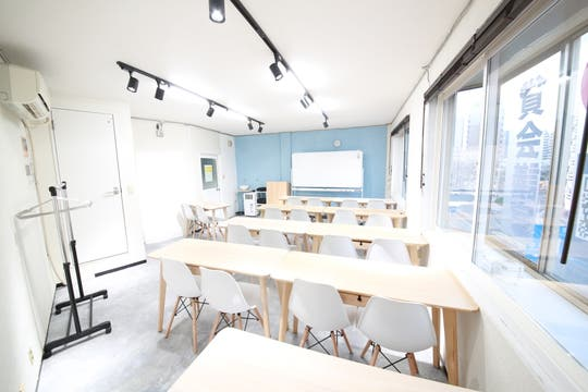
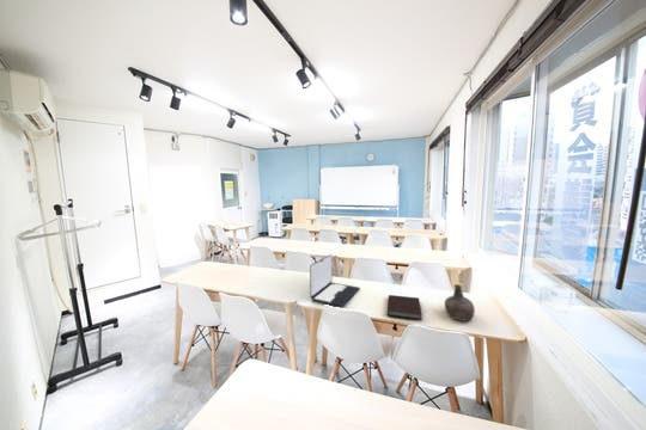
+ bottle (458, 300)
+ notebook (403, 306)
+ laptop (331, 277)
